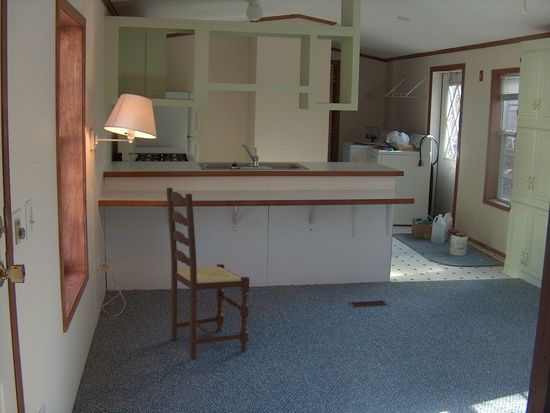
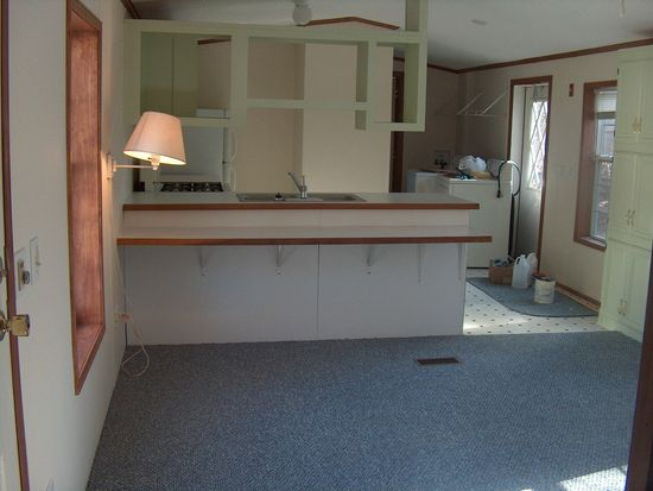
- dining chair (207, 268)
